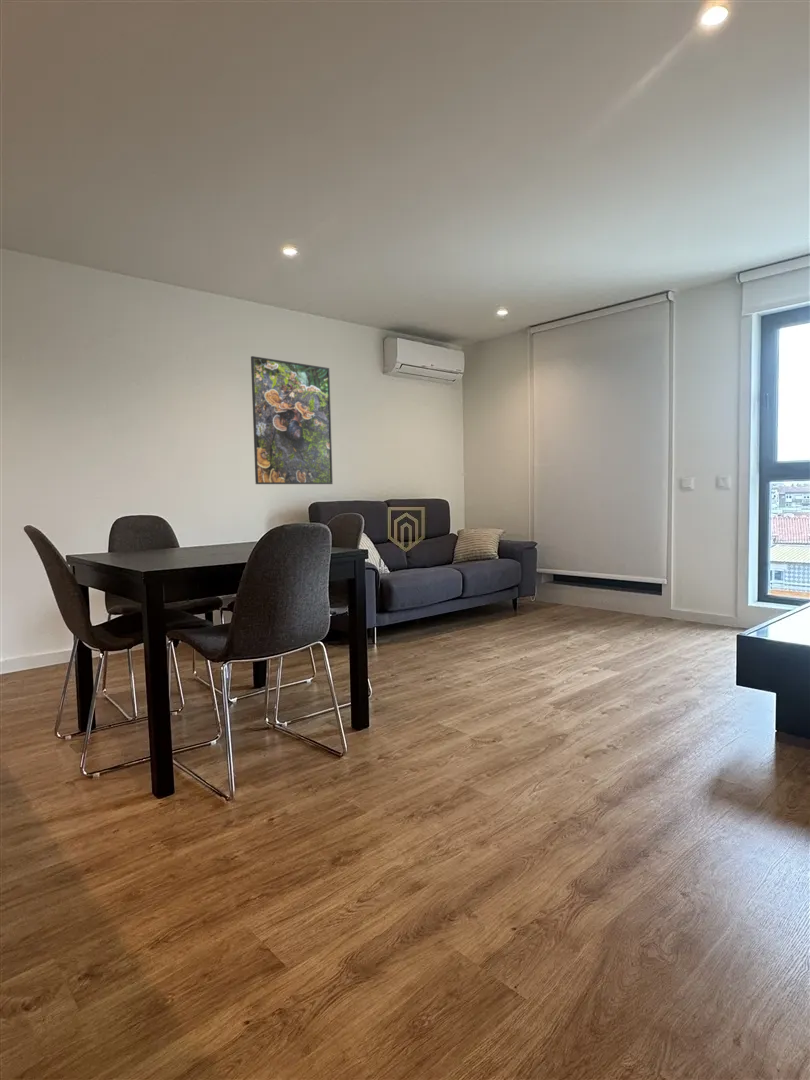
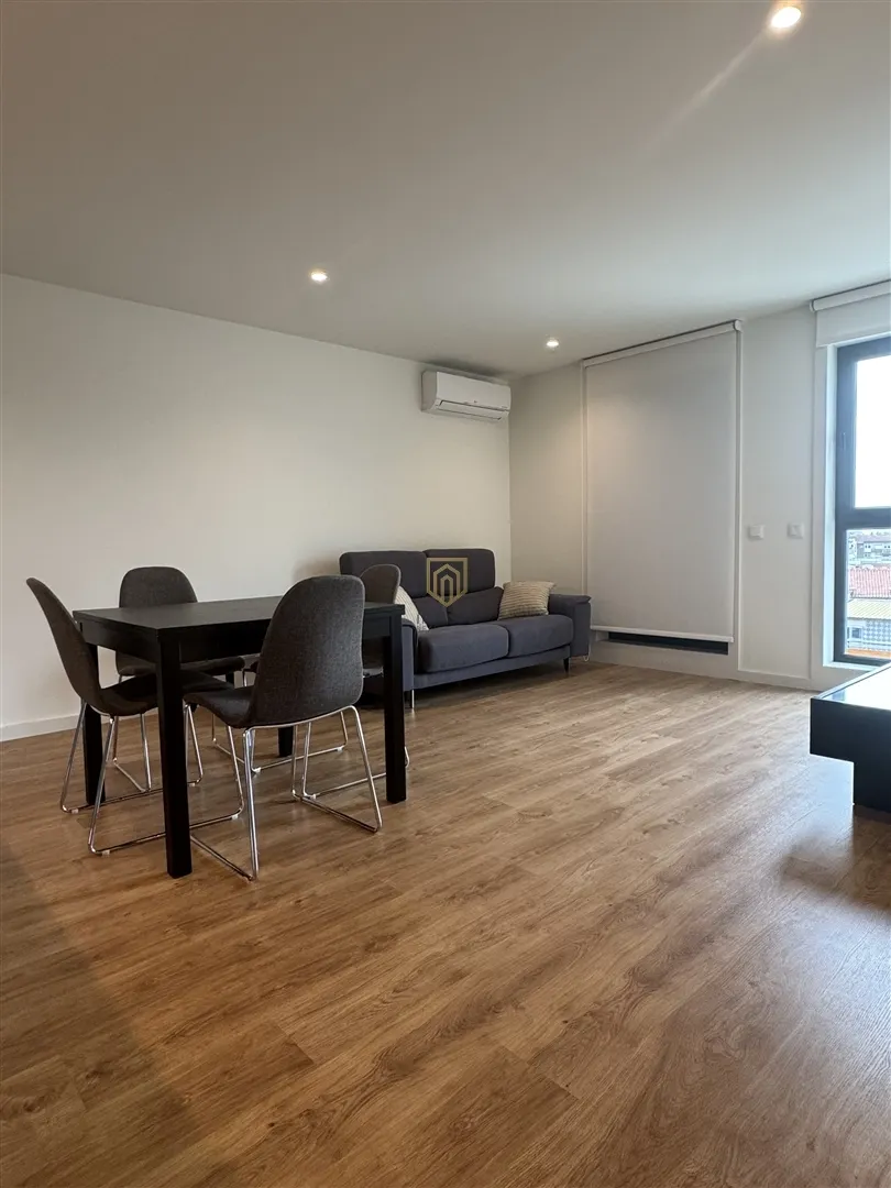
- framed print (293, 423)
